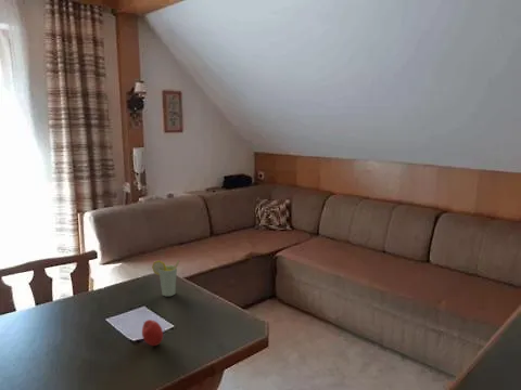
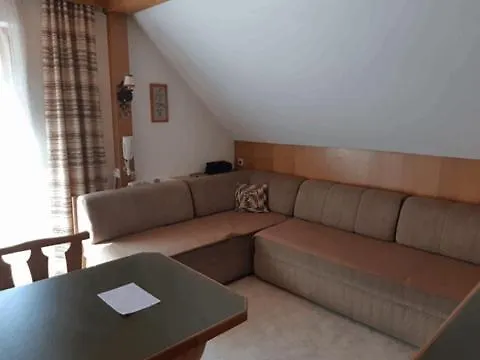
- cup (166, 276)
- fruit (152, 332)
